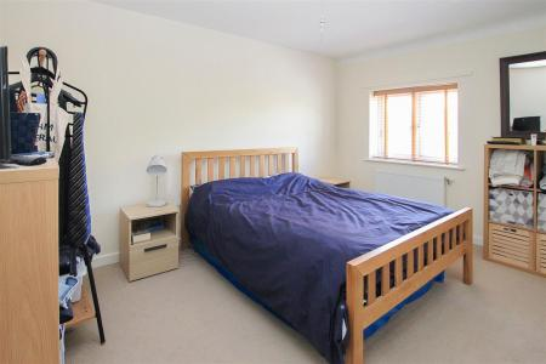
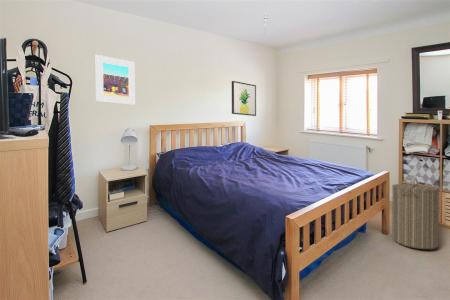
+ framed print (116, 80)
+ wall art (244, 99)
+ laundry hamper (414, 210)
